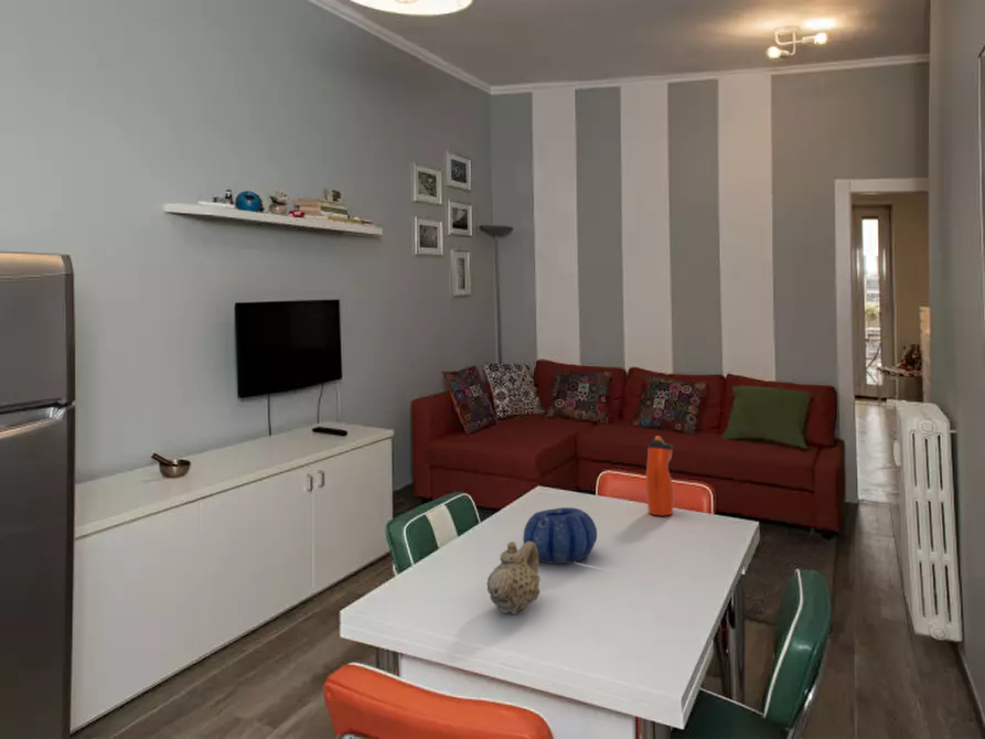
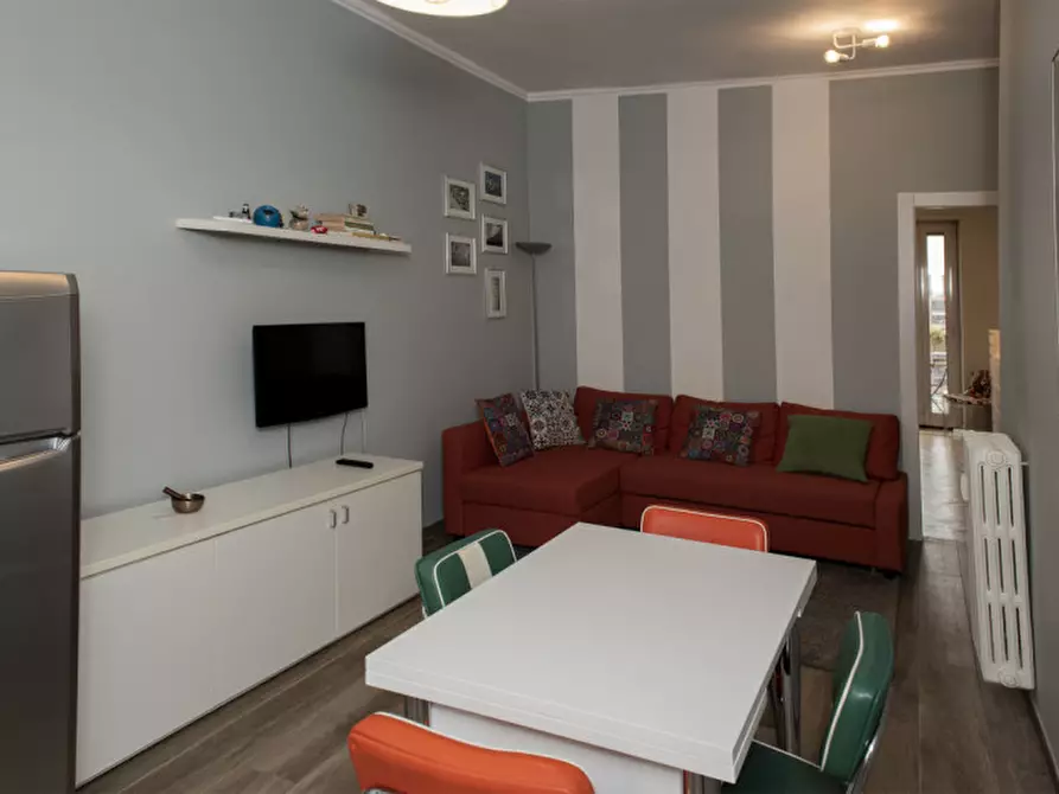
- water bottle (660, 474)
- teapot (514, 575)
- decorative bowl (559, 533)
